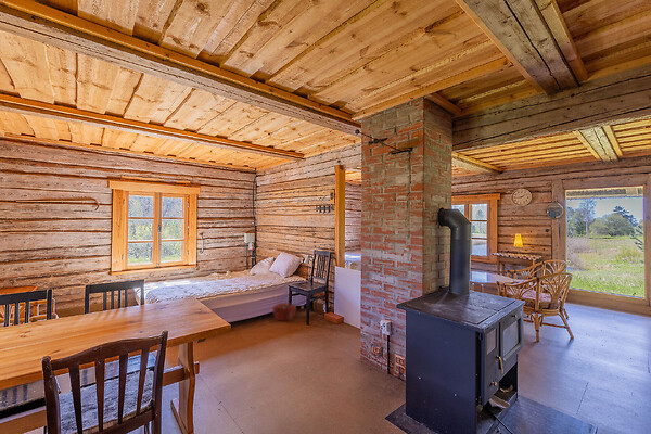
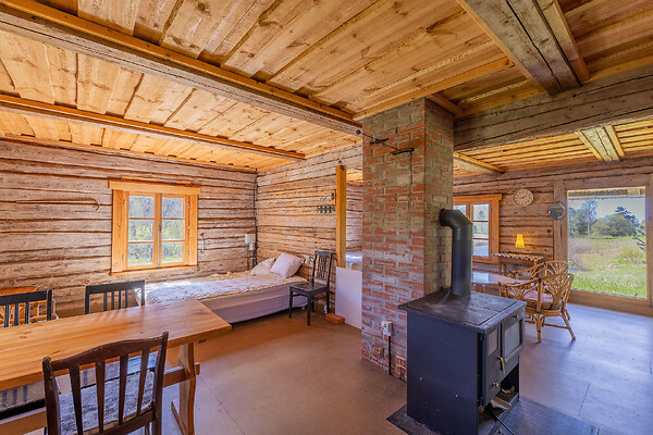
- woven basket (284, 310)
